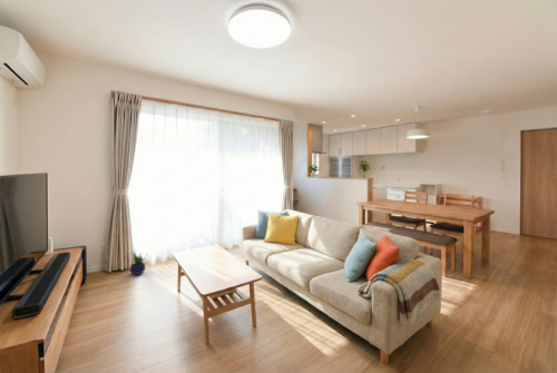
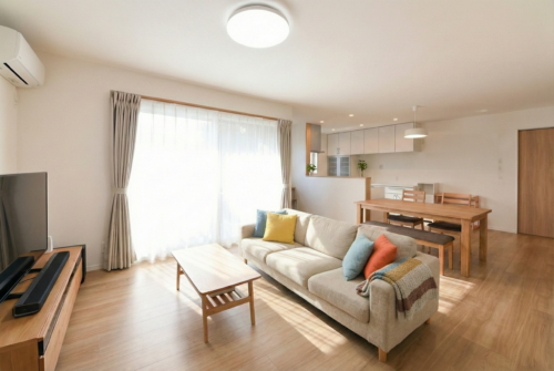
- potted plant (138, 262)
